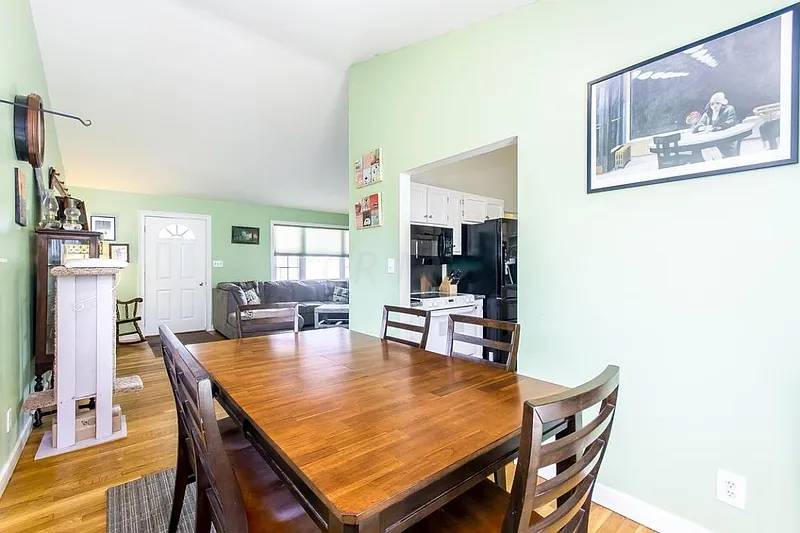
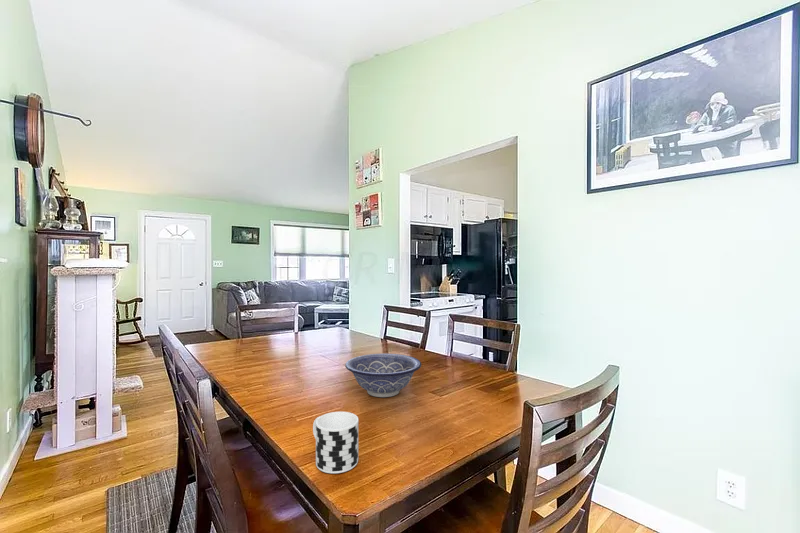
+ cup (332, 438)
+ decorative bowl (383, 377)
